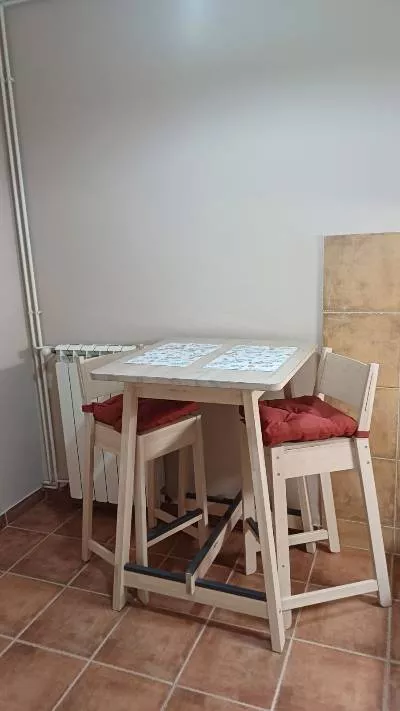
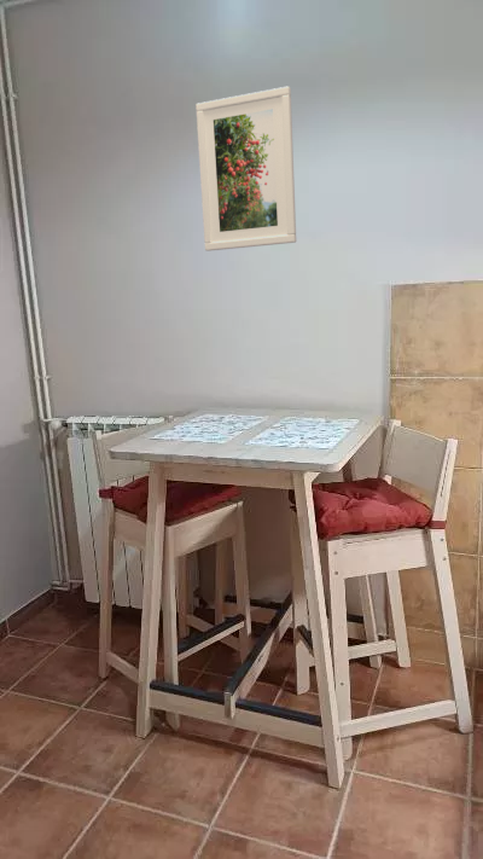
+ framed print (245, 173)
